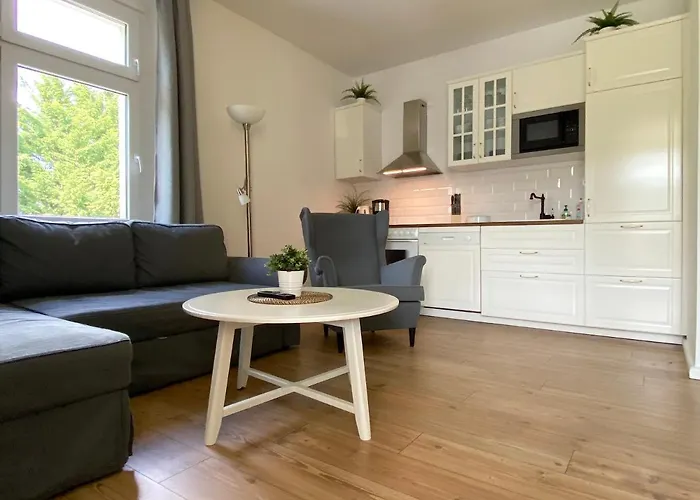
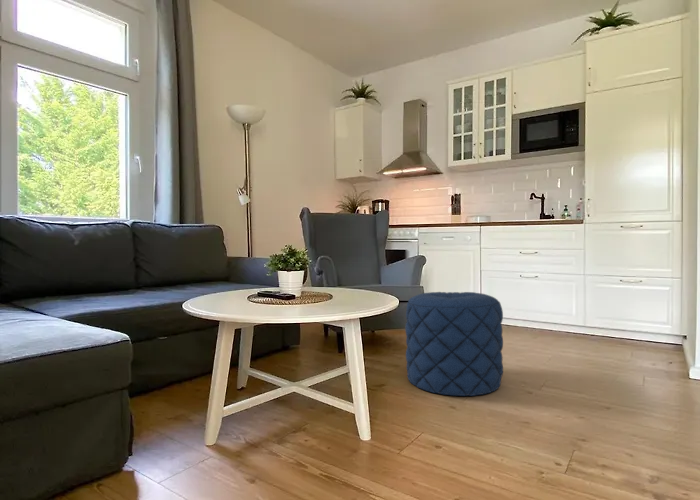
+ pouf (453, 337)
